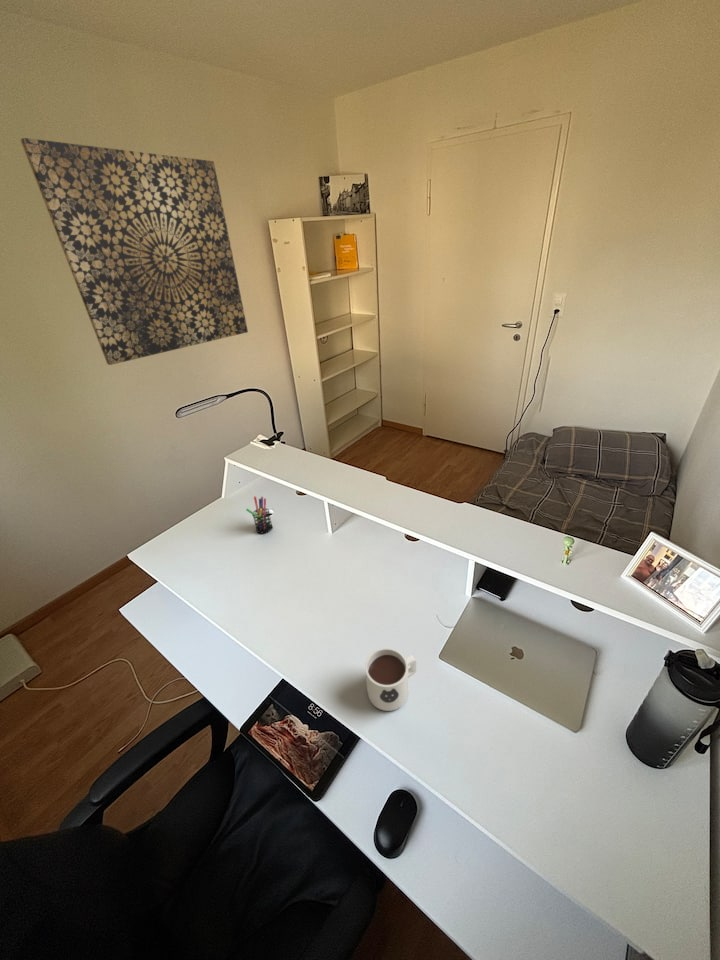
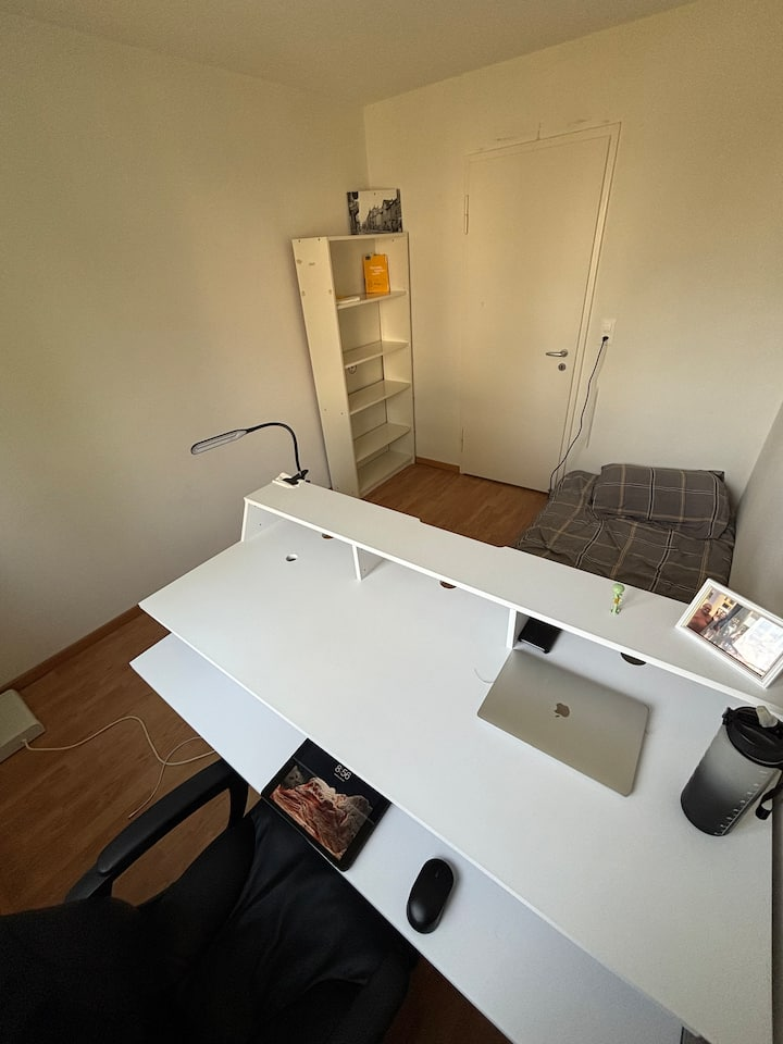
- pen holder (259, 515)
- mug (389, 674)
- wall art (162, 259)
